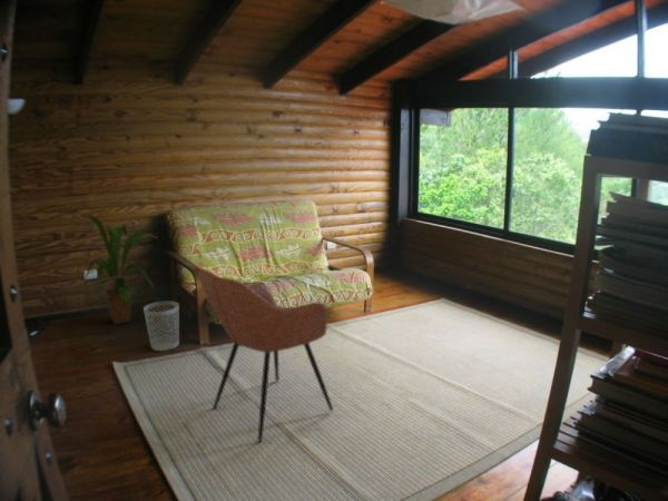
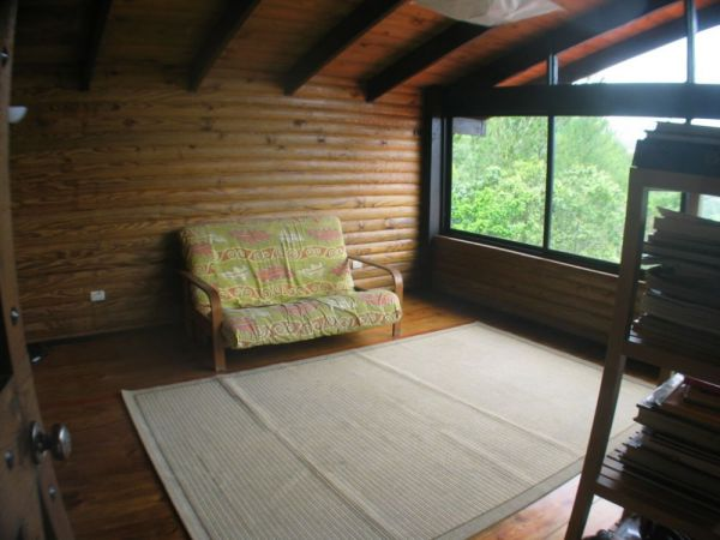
- armchair (265, 340)
- house plant (126, 267)
- wastebasket (163, 326)
